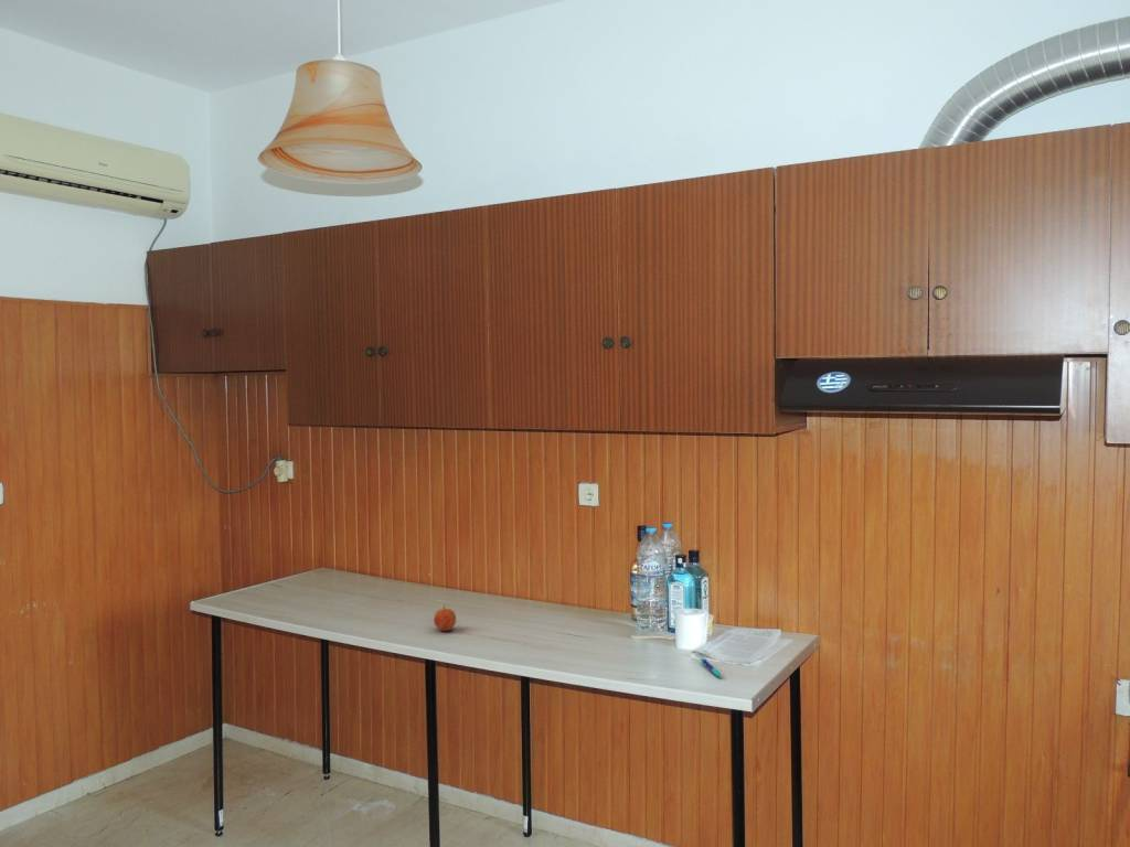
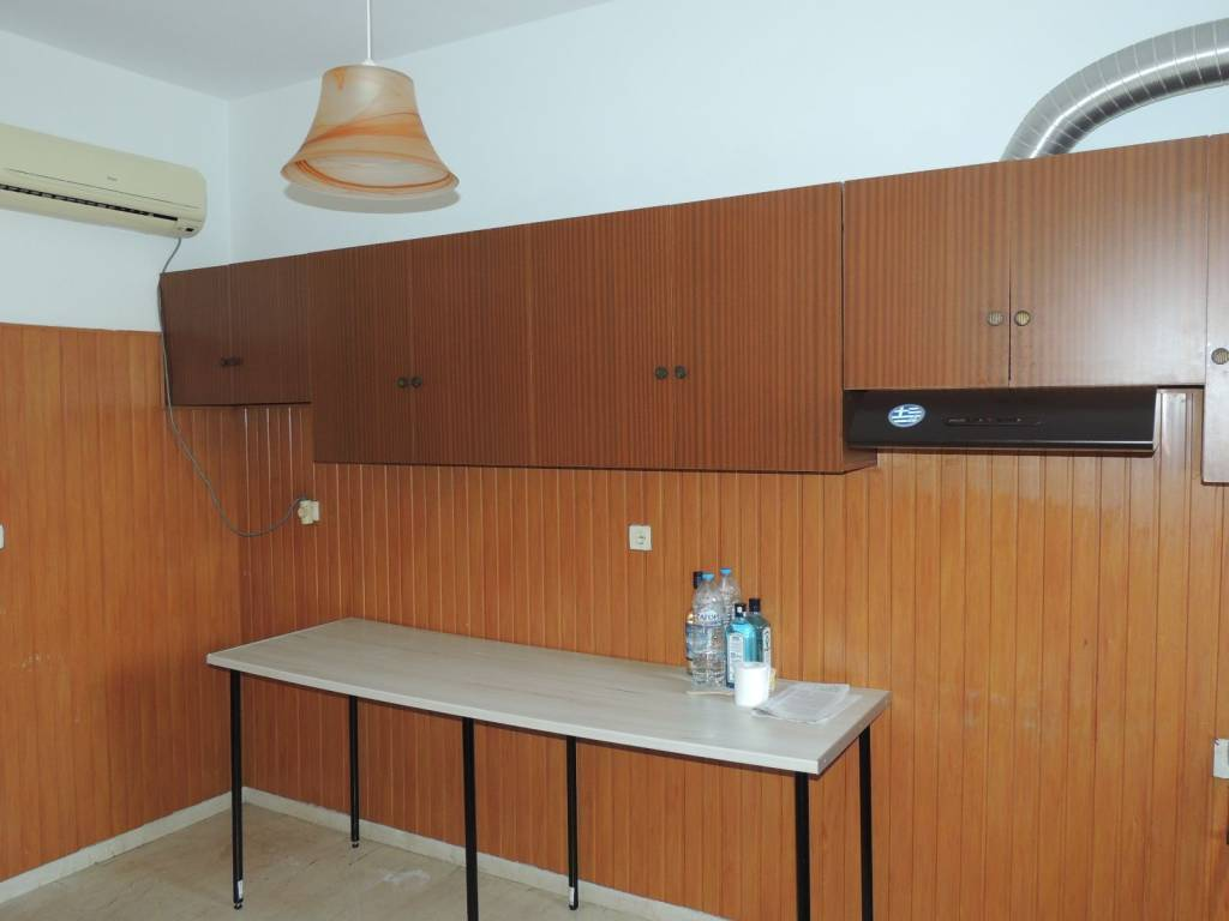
- pen (711, 667)
- fruit (445, 618)
